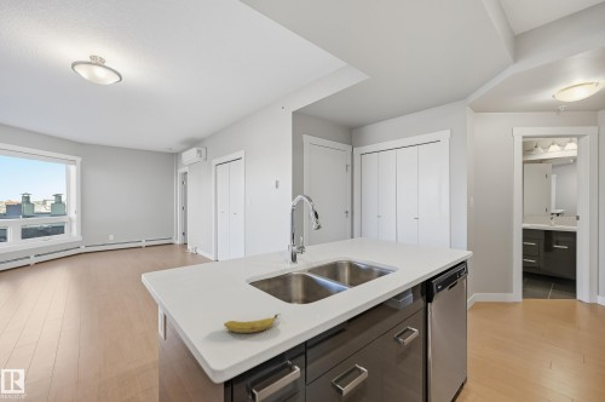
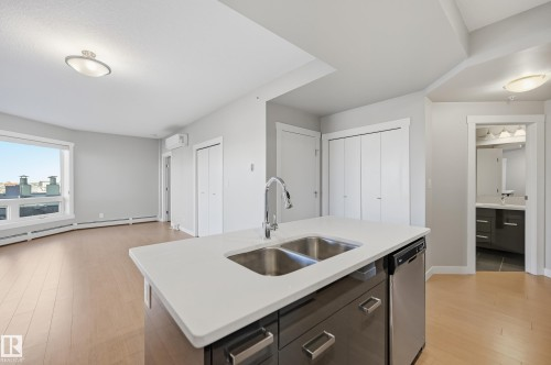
- banana (252, 321)
